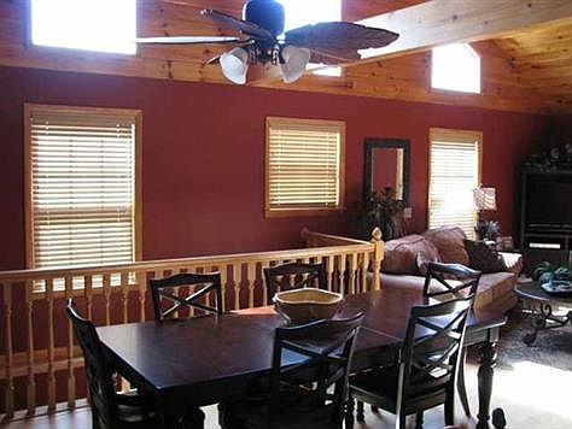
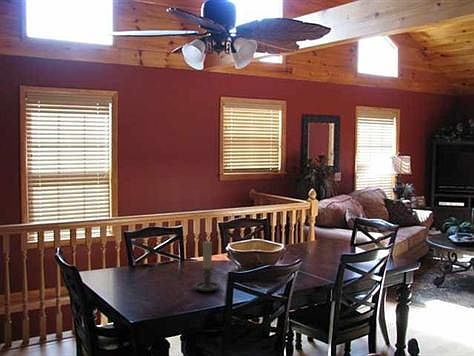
+ candle holder (204, 265)
